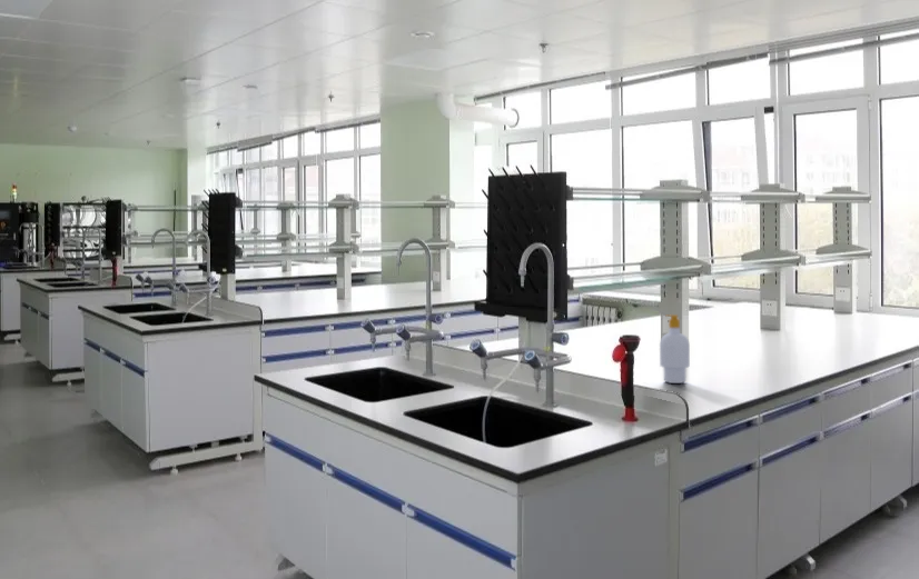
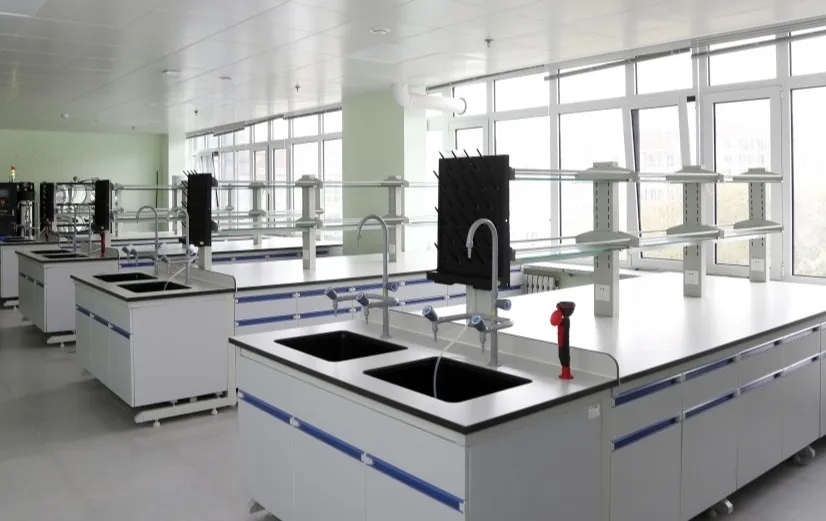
- soap bottle (674, 348)
